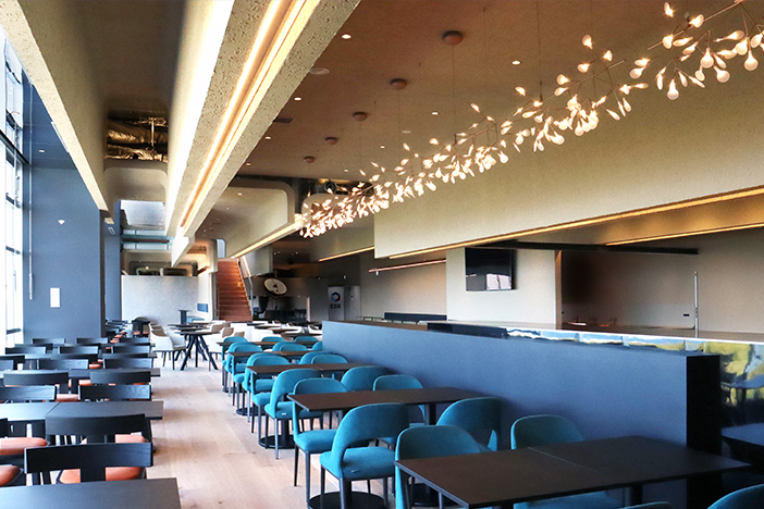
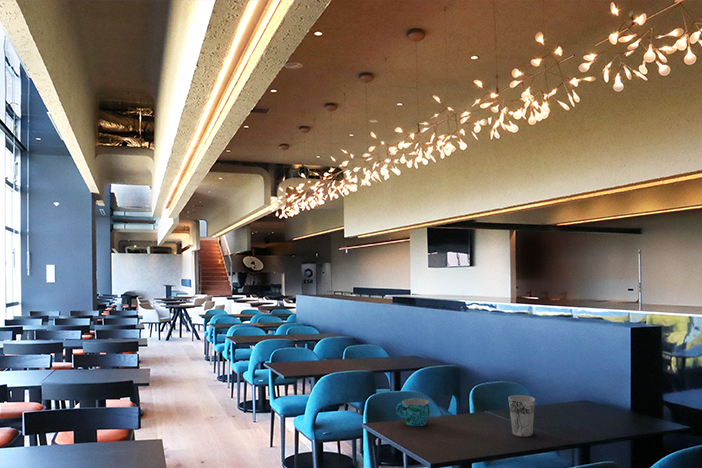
+ cup (522, 416)
+ cup (414, 412)
